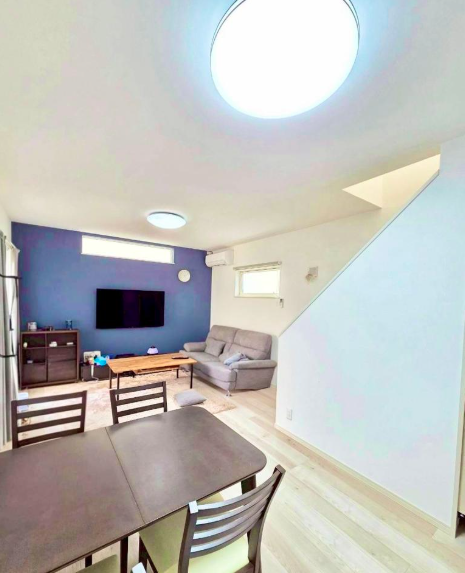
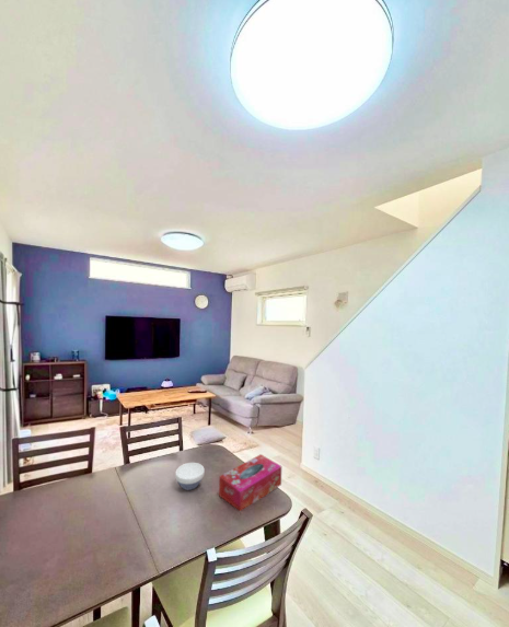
+ tissue box (251, 480)
+ bowl (189, 477)
